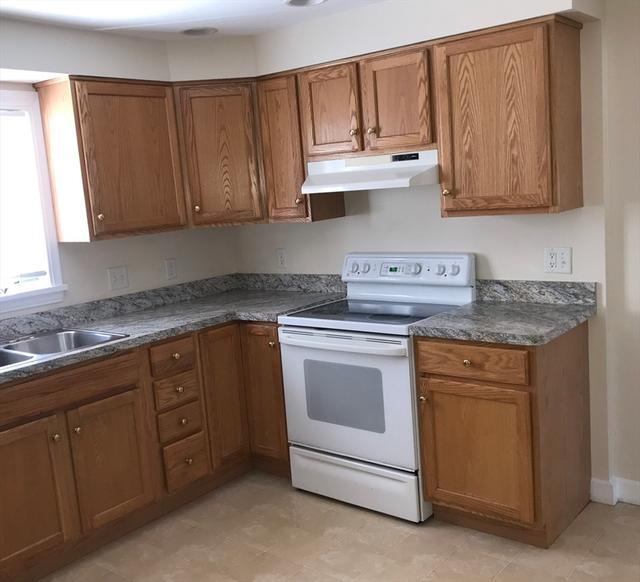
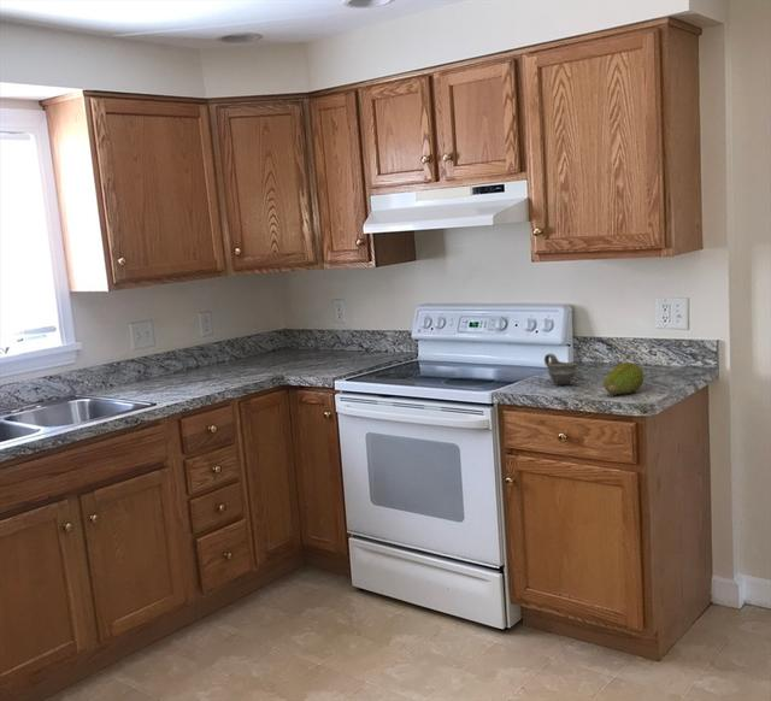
+ fruit (624, 378)
+ cup (560, 369)
